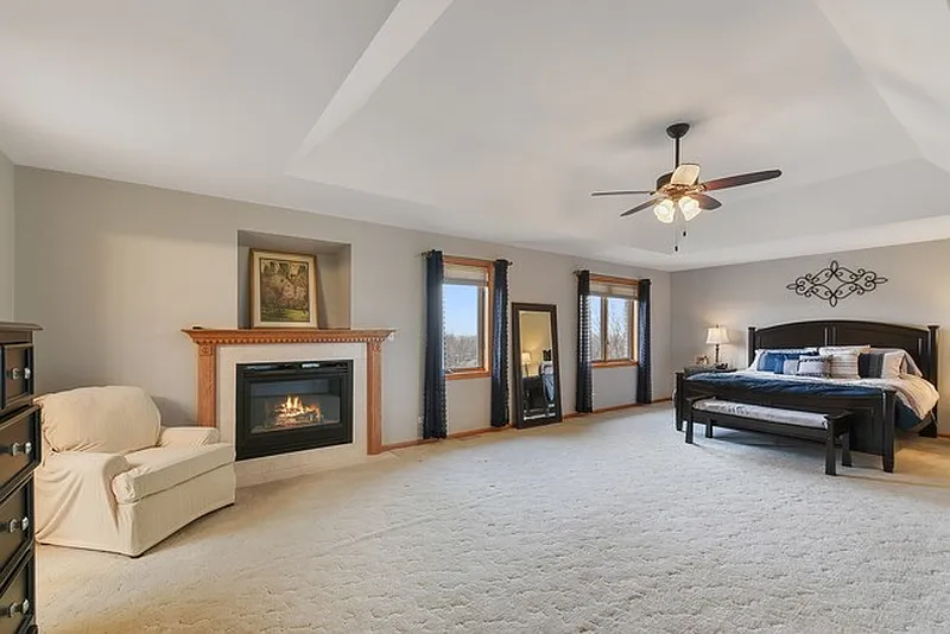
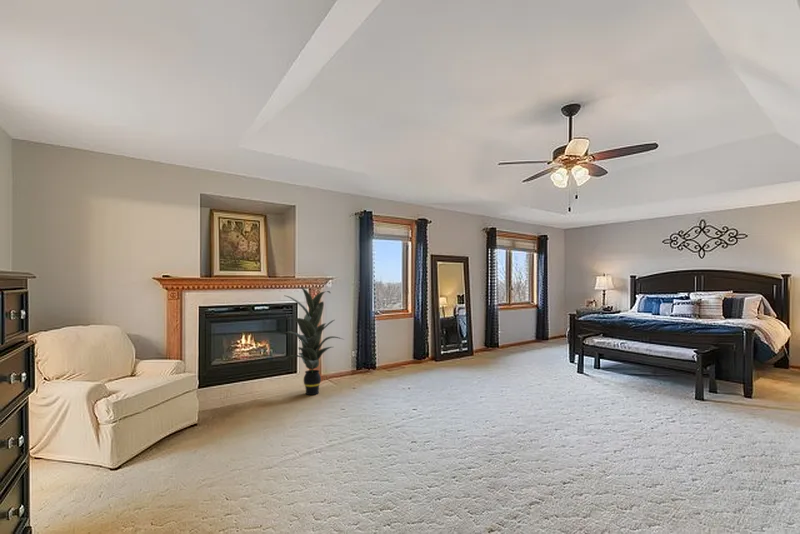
+ indoor plant (307, 339)
